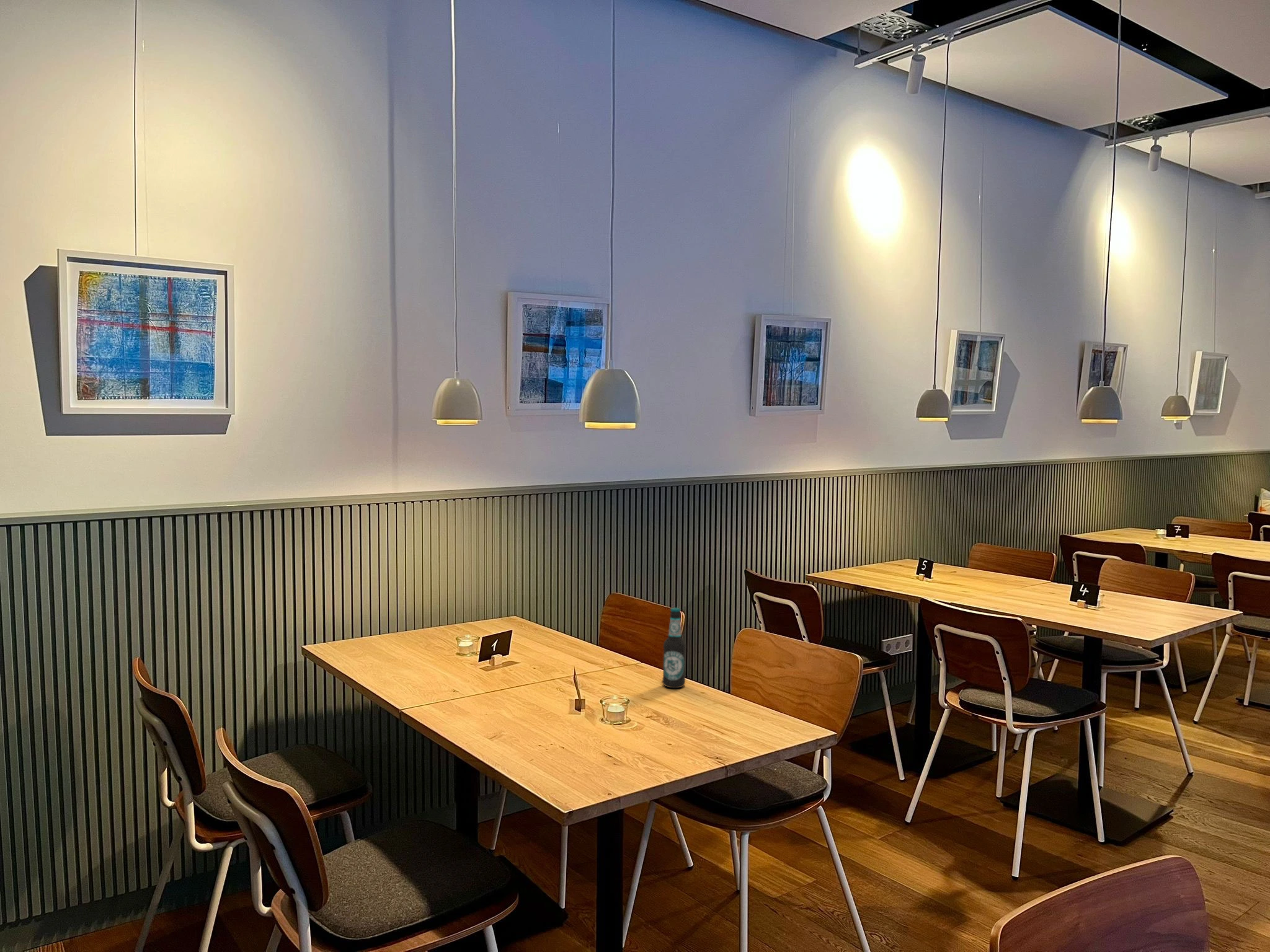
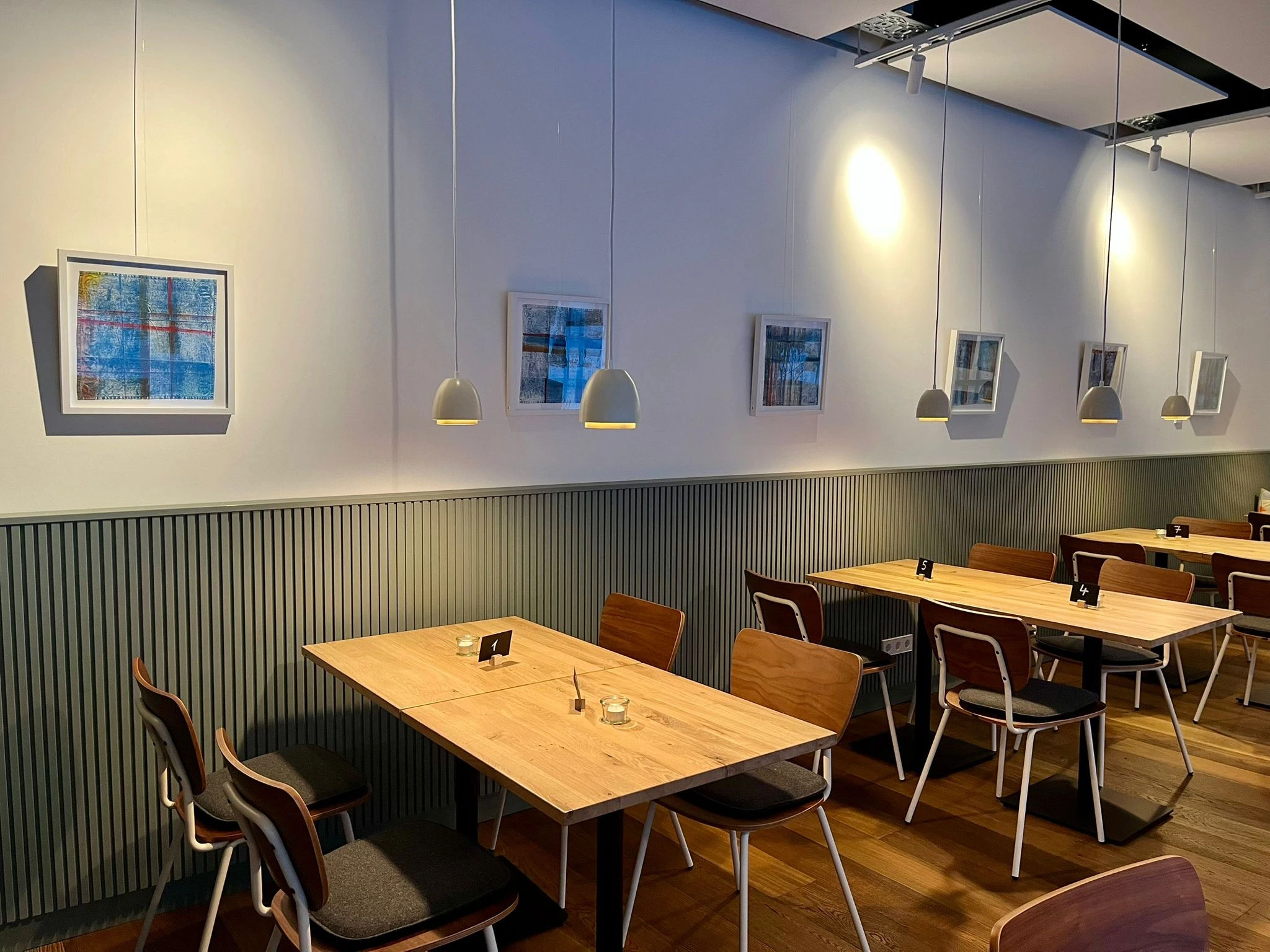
- bottle (675, 647)
